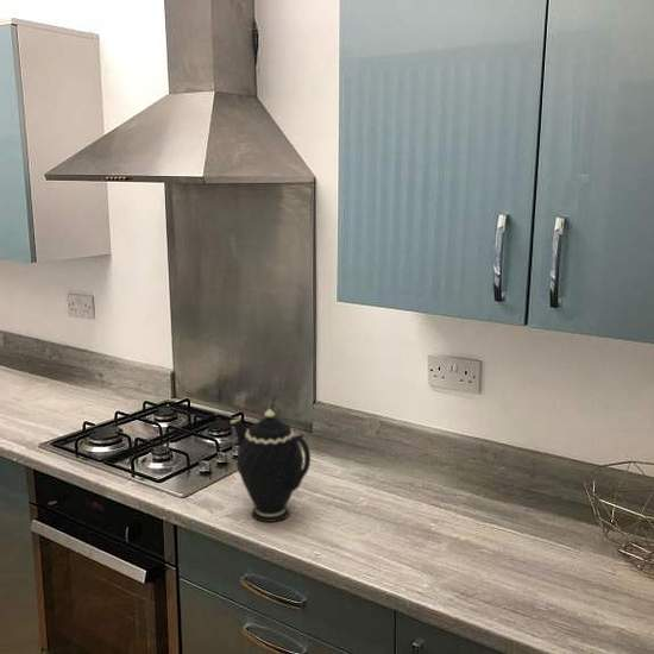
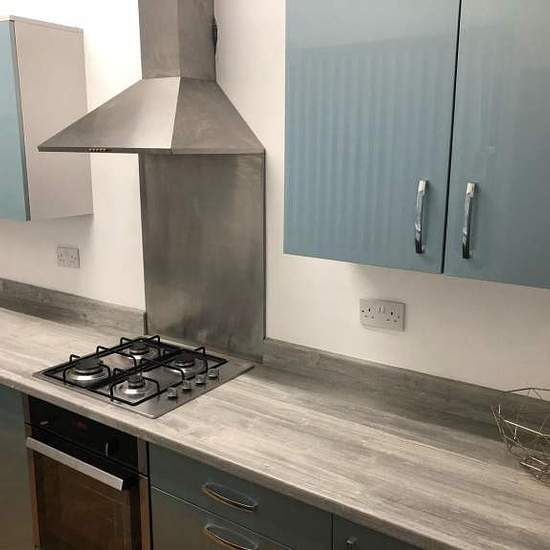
- teapot (269, 461)
